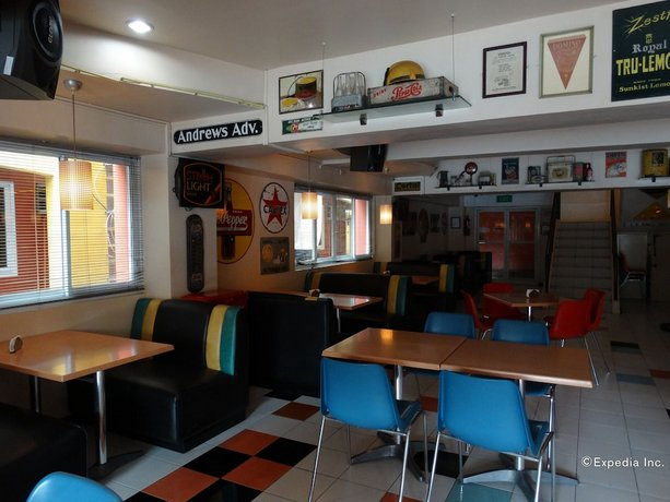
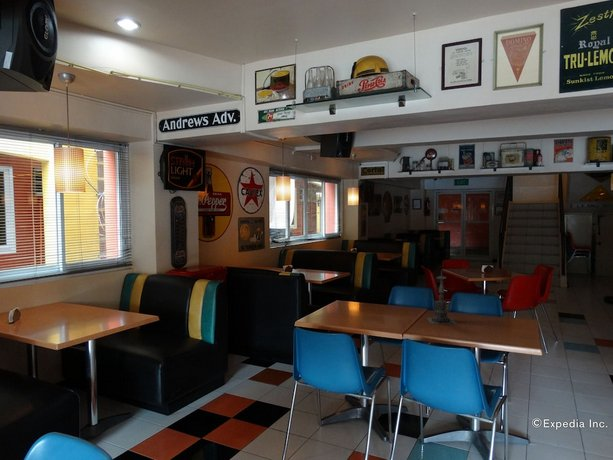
+ candle holder (441, 295)
